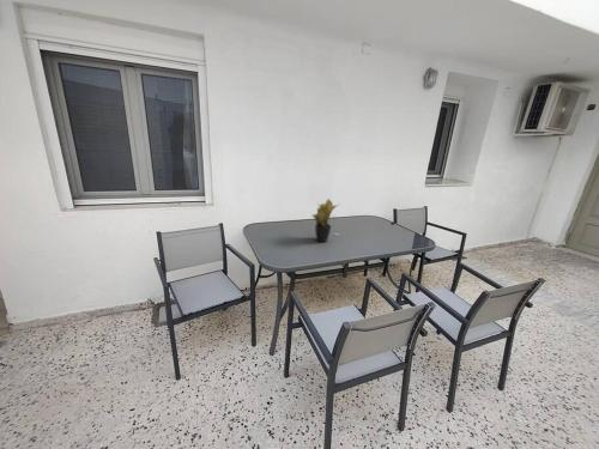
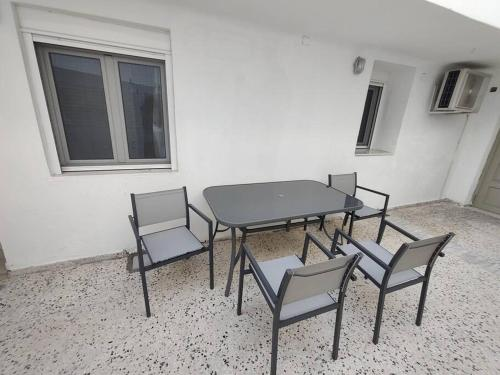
- potted plant (323, 218)
